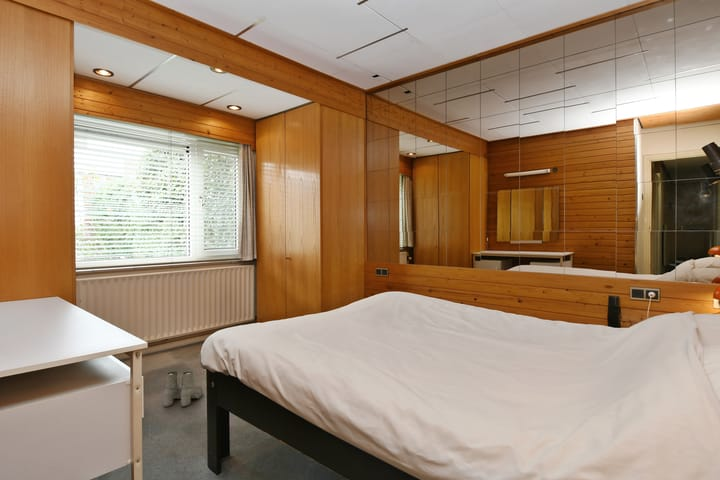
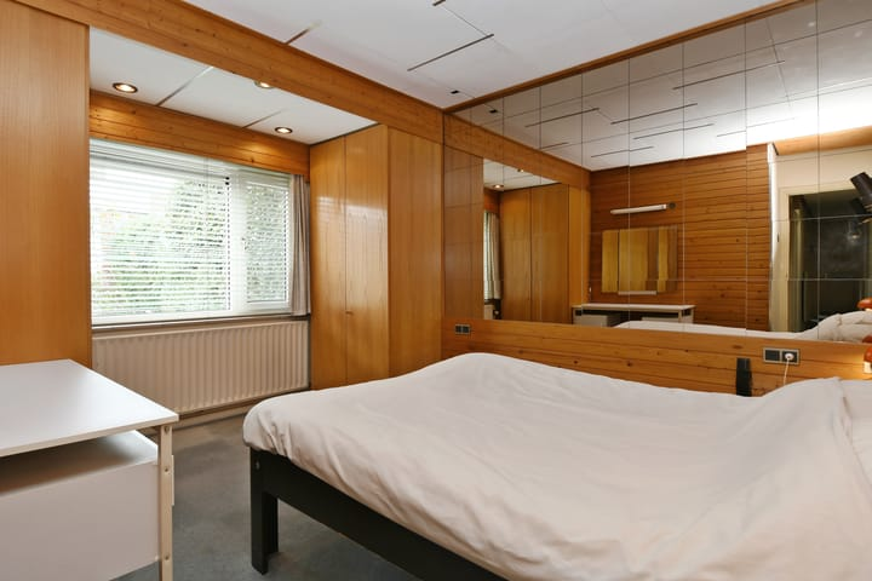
- boots (183, 384)
